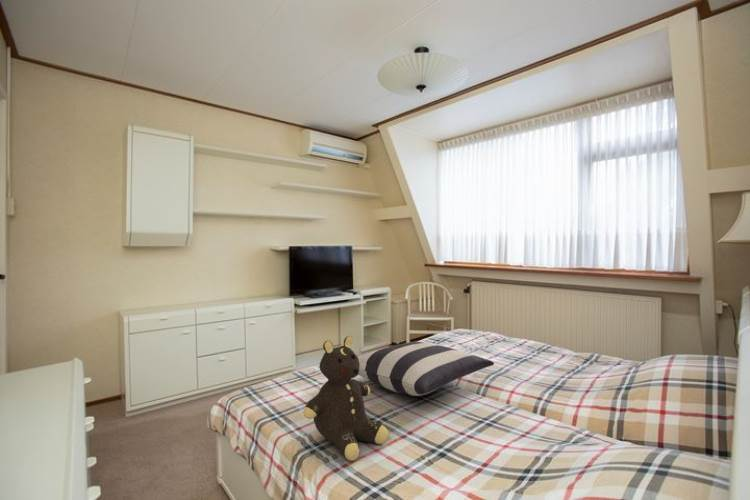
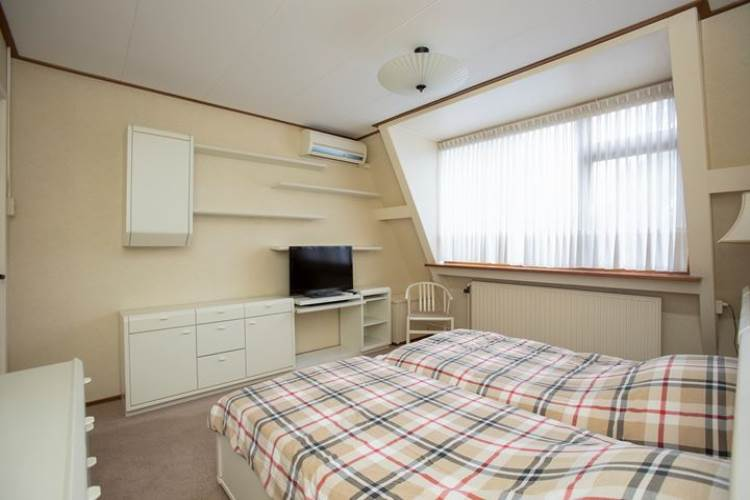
- teddy bear (348, 391)
- pillow (416, 365)
